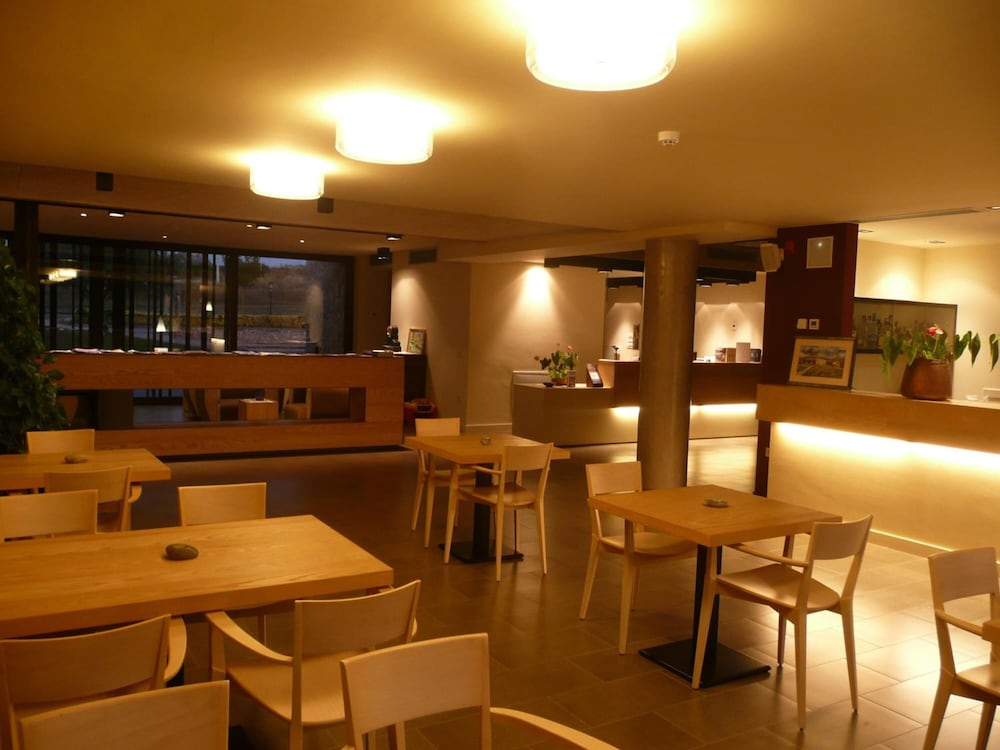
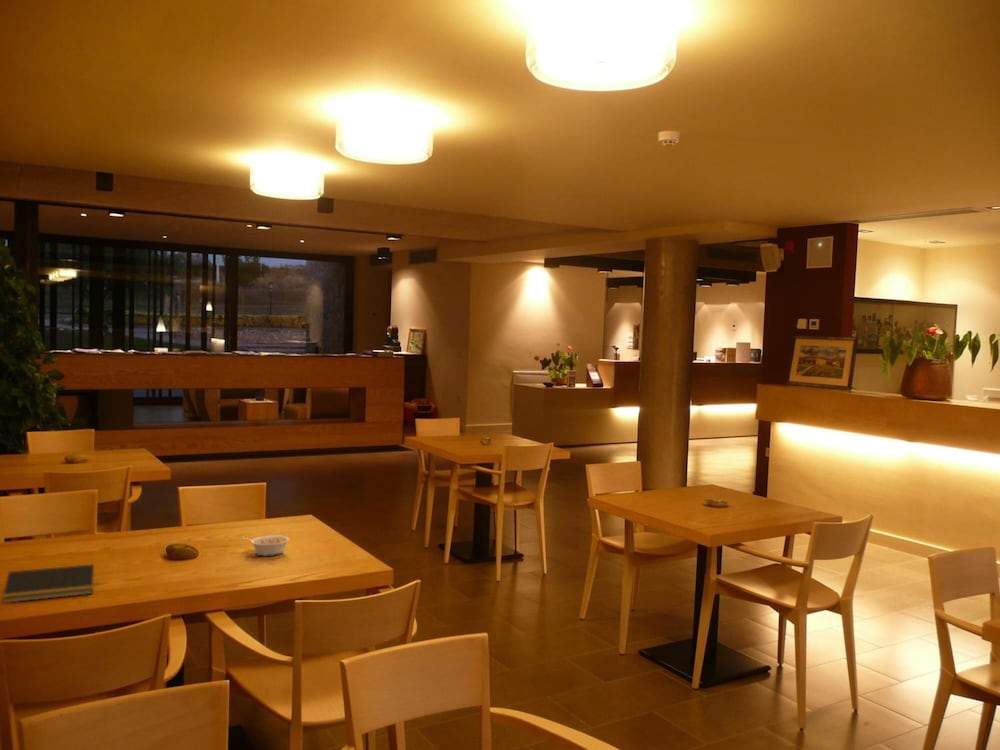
+ notepad (50, 582)
+ legume (268, 545)
